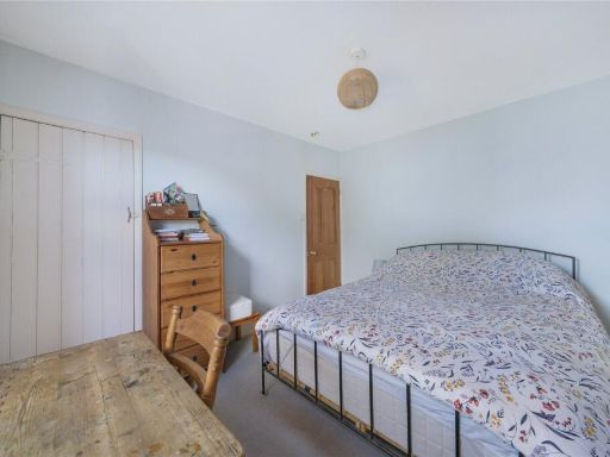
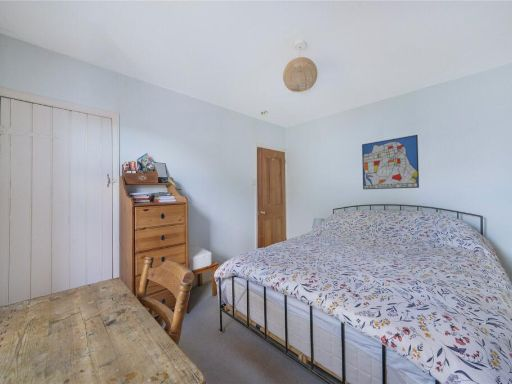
+ wall art (388, 164)
